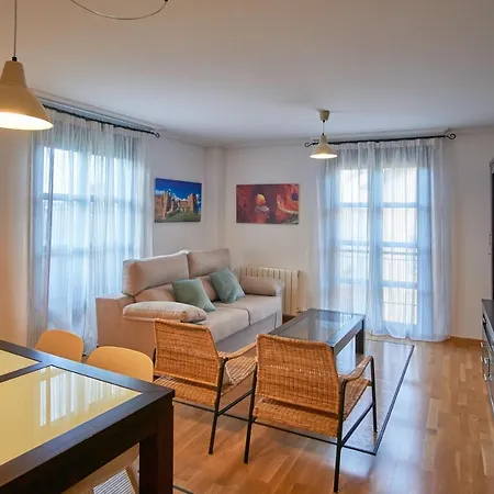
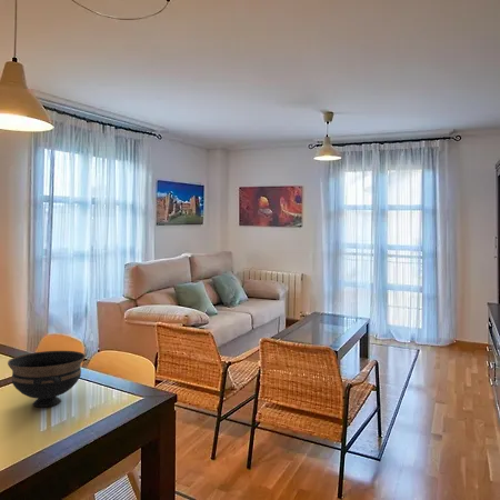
+ bowl (47, 380)
